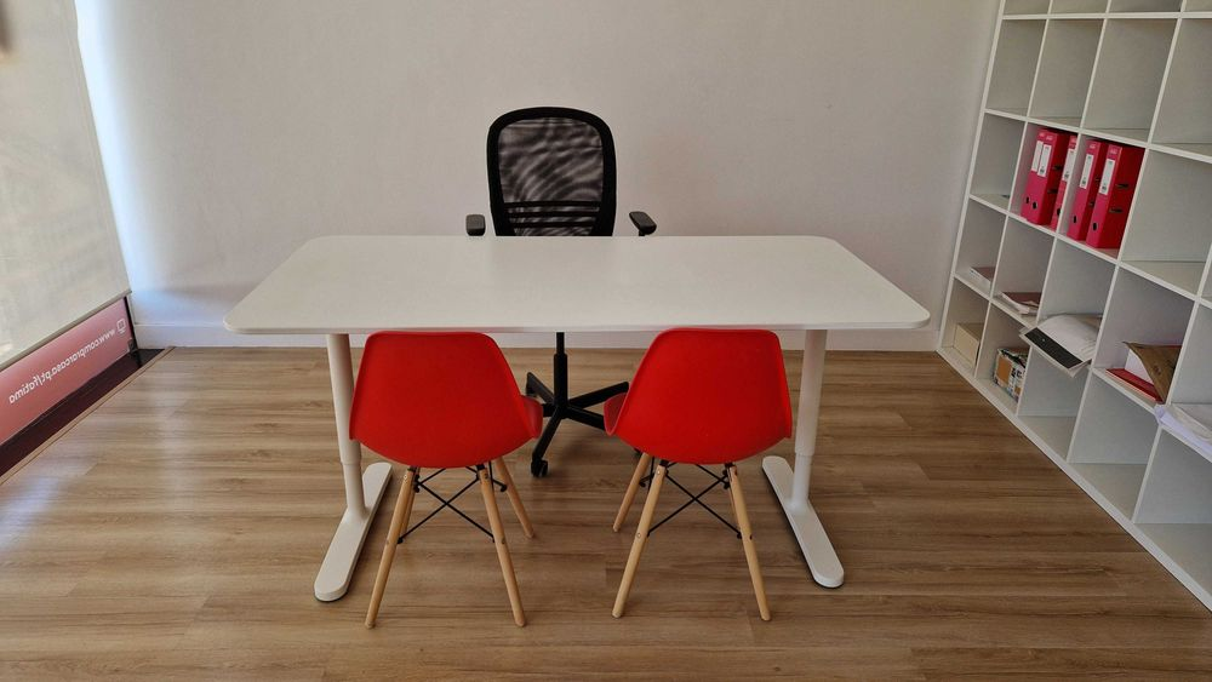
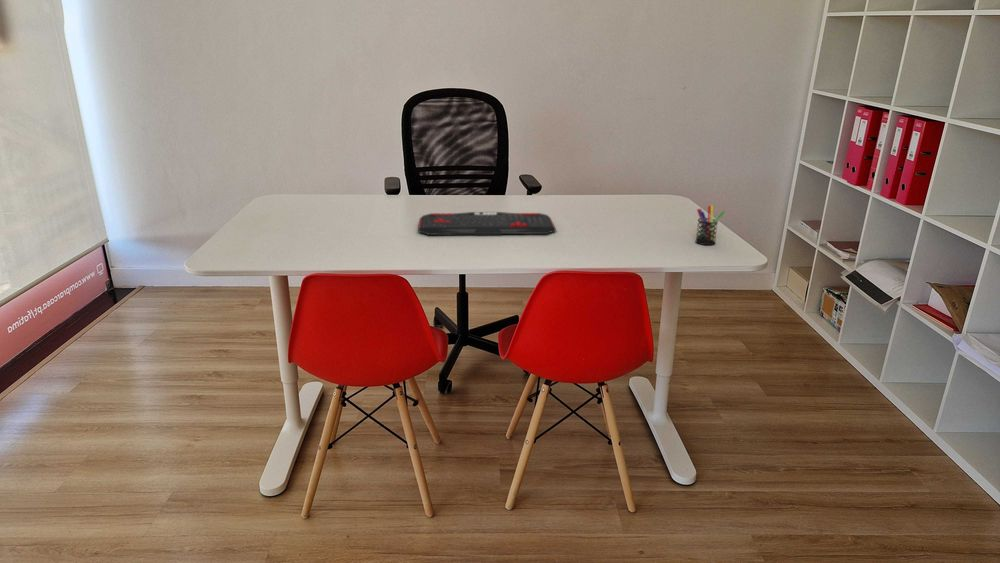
+ keyboard (486, 222)
+ pen holder (709, 223)
